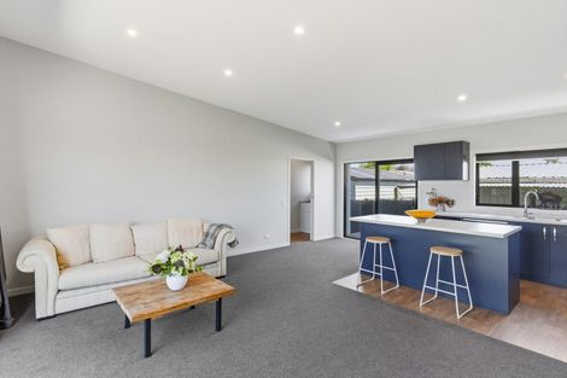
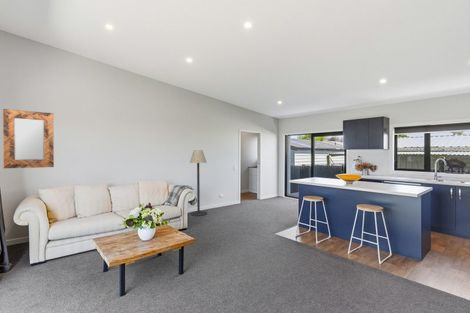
+ home mirror (29, 139)
+ floor lamp (198, 181)
